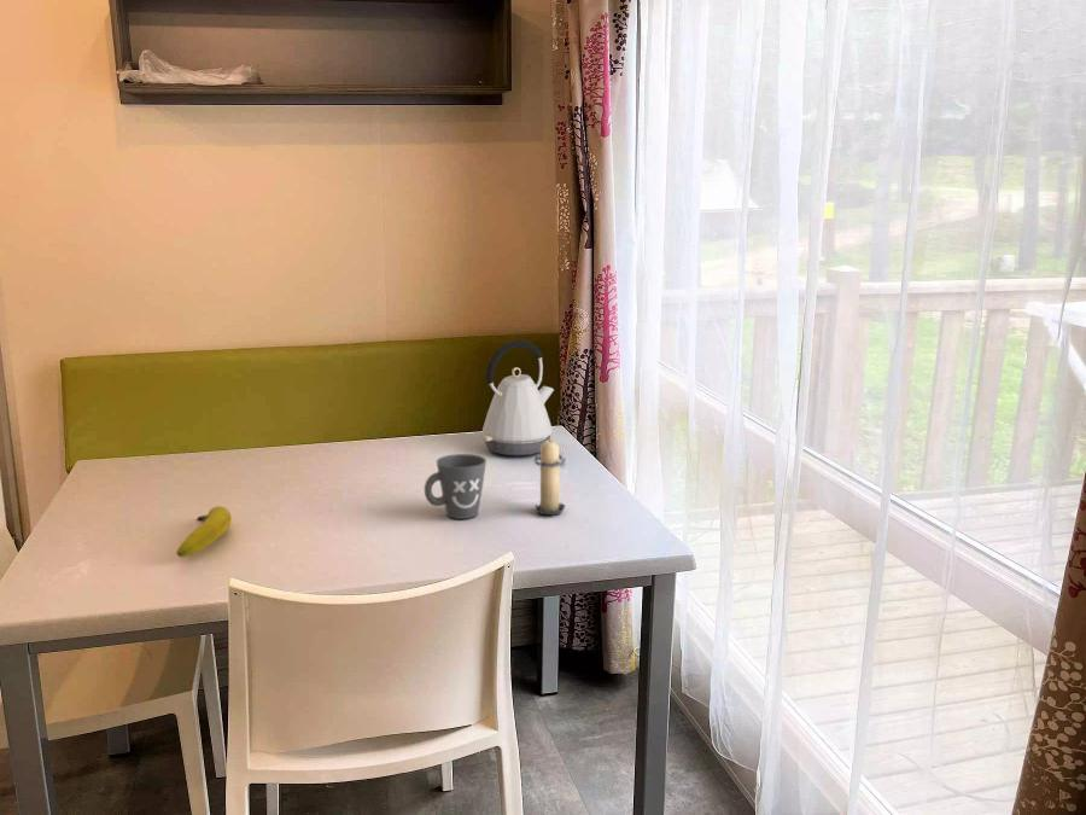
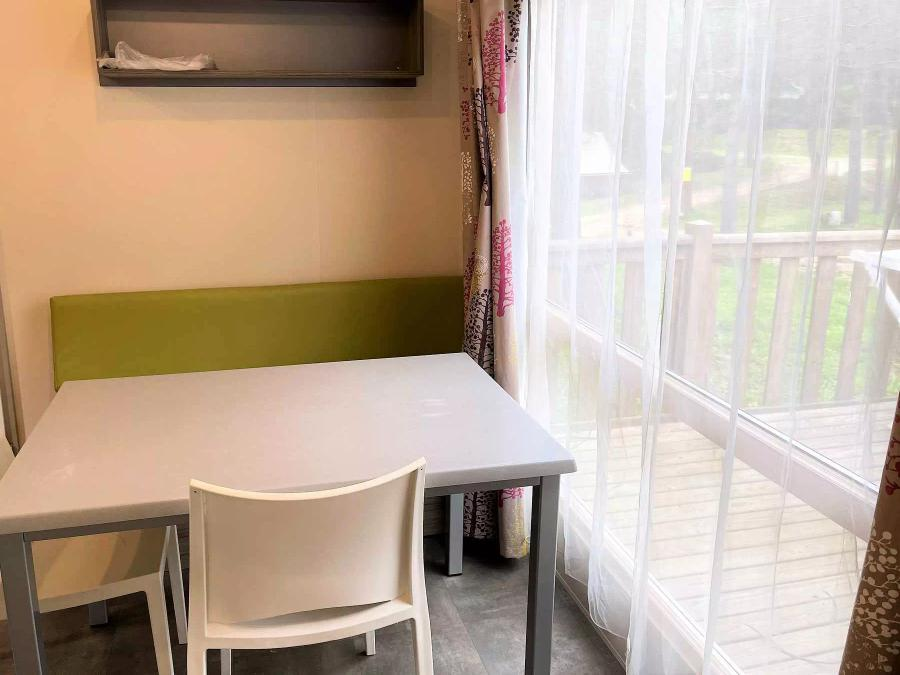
- kettle (519, 395)
- fruit (205, 525)
- mug (455, 488)
- candle (549, 473)
